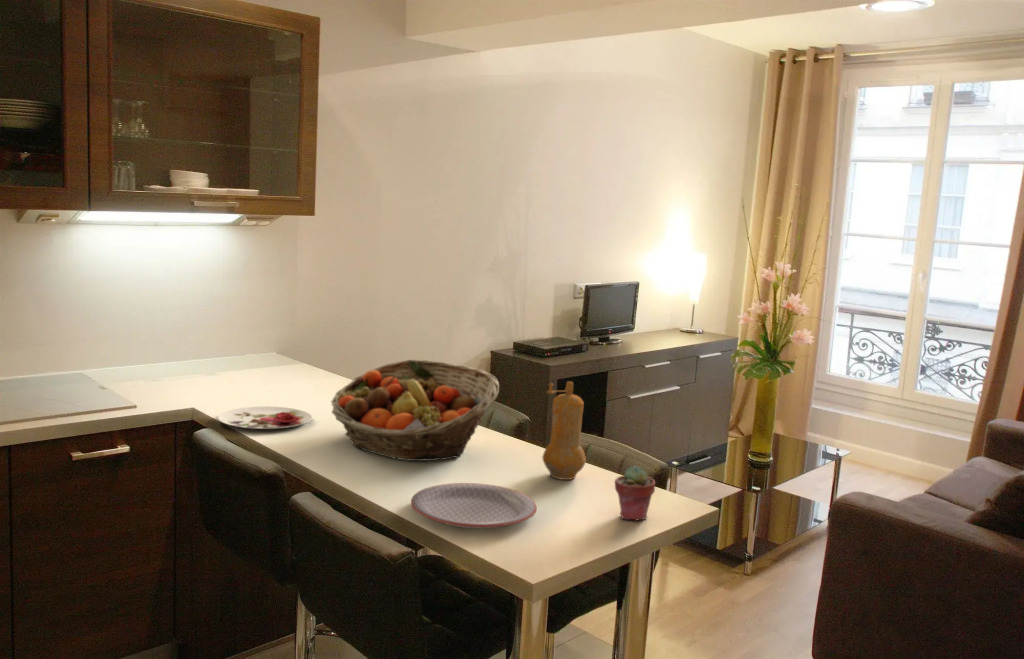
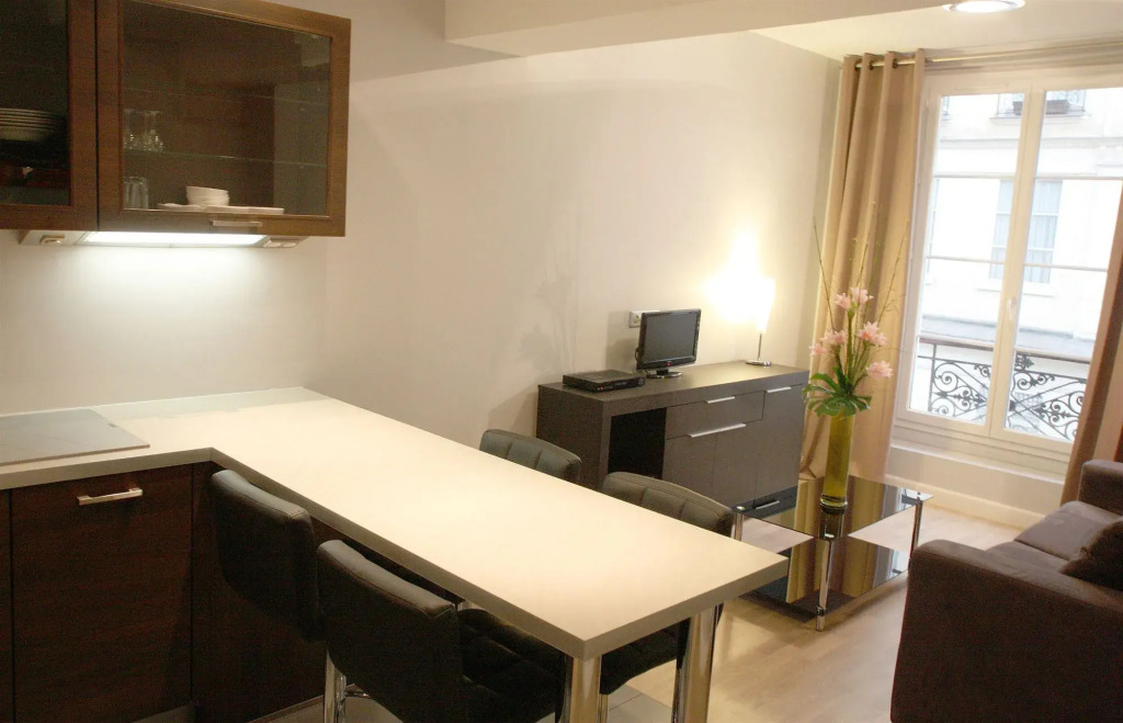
- plate (265, 416)
- pepper mill (563, 429)
- plate (473, 507)
- potted succulent (634, 490)
- fruit basket (414, 407)
